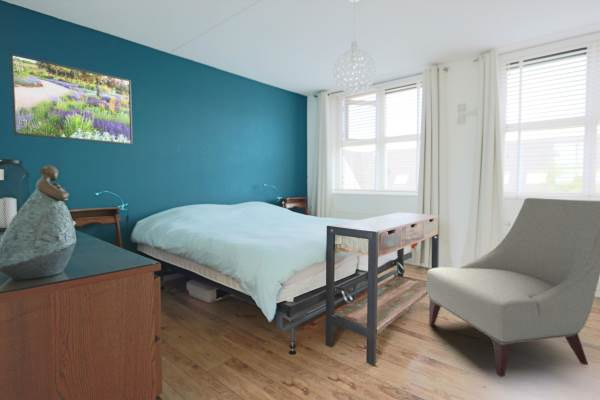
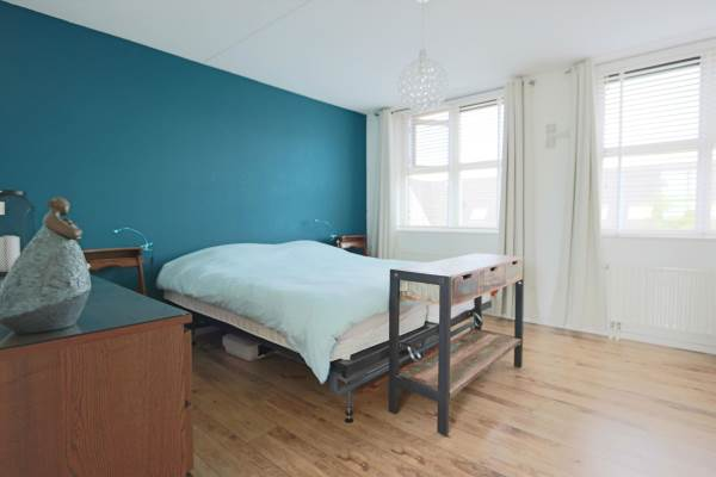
- chair (515, 271)
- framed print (78, 104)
